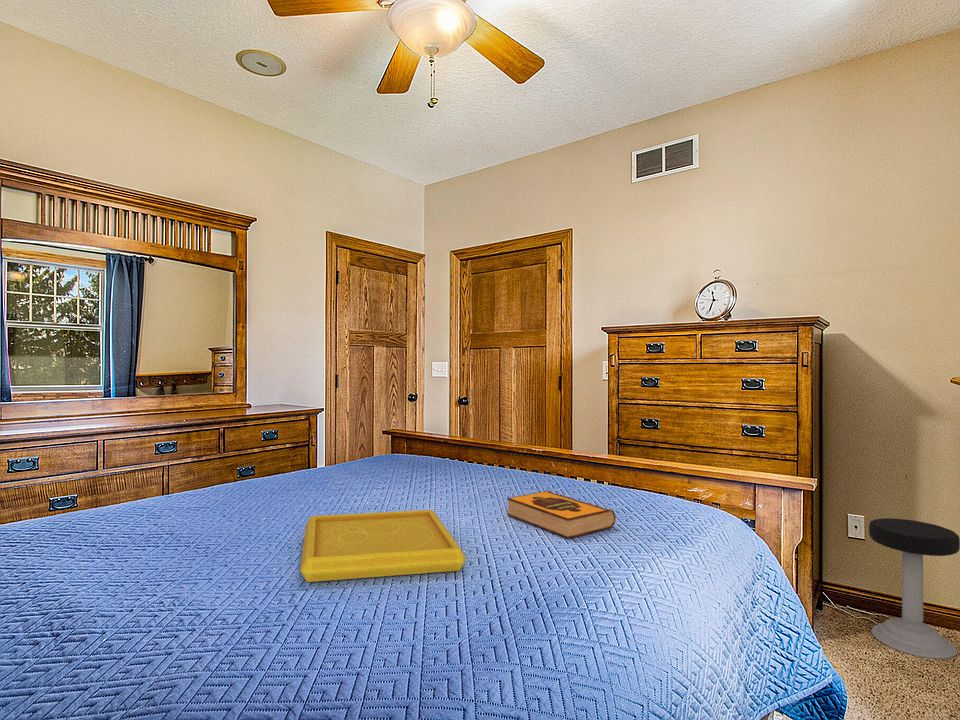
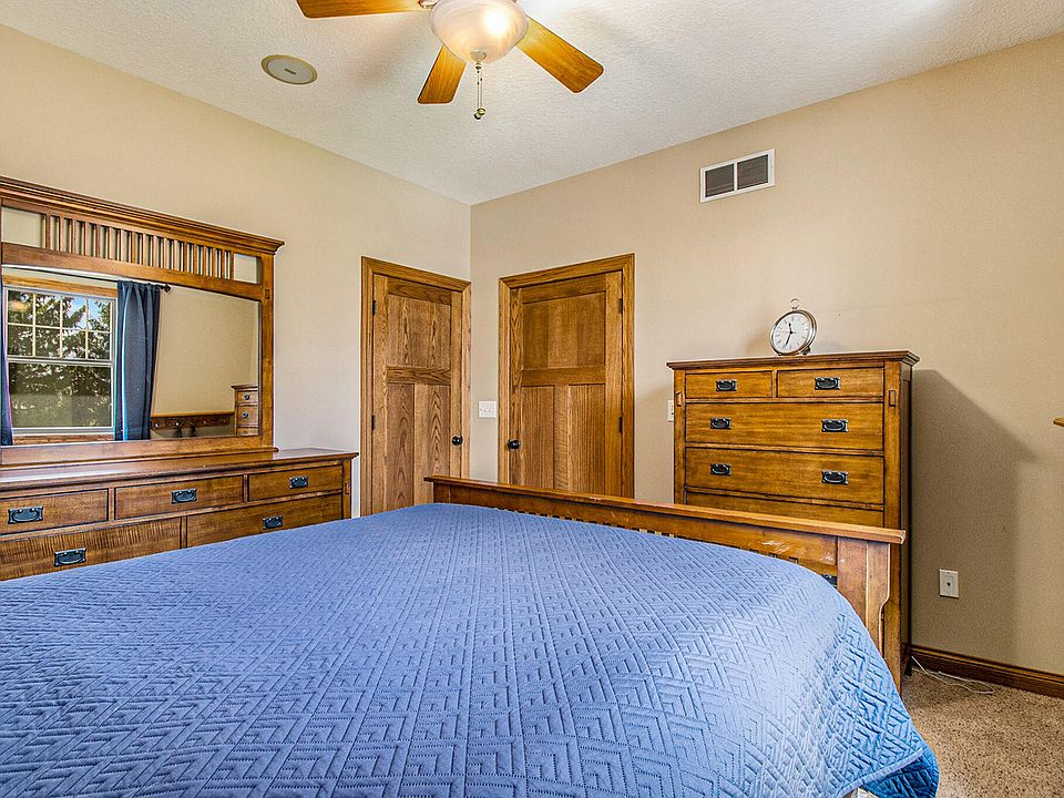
- serving tray (378, 540)
- stool (912, 584)
- hardback book (559, 512)
